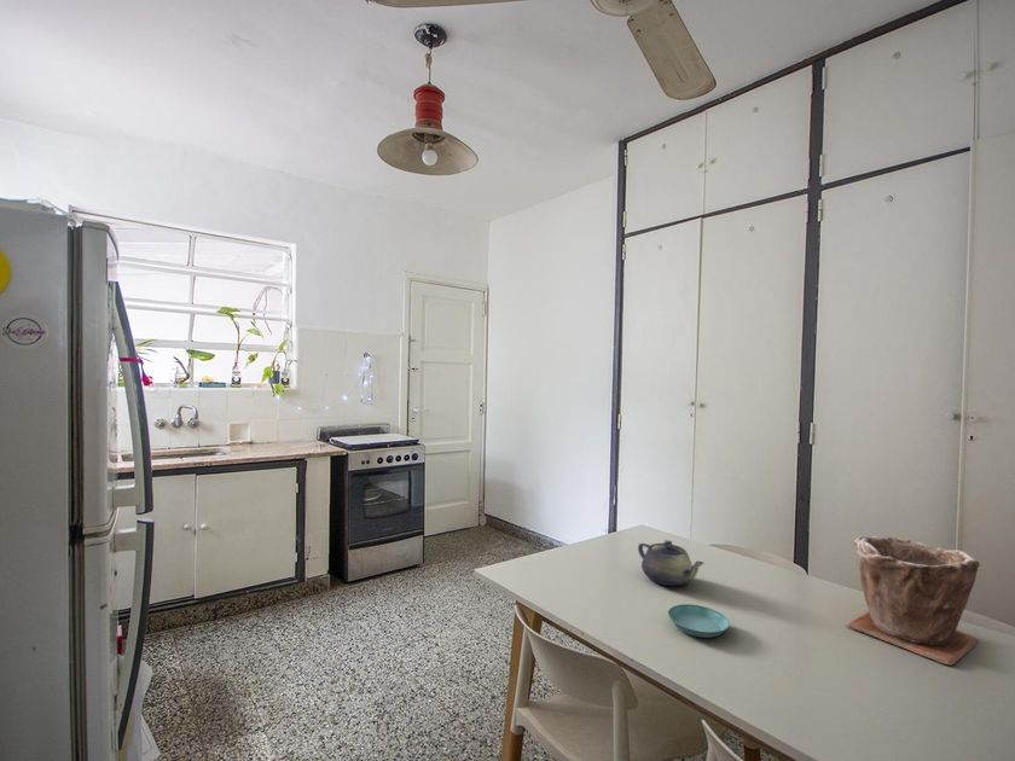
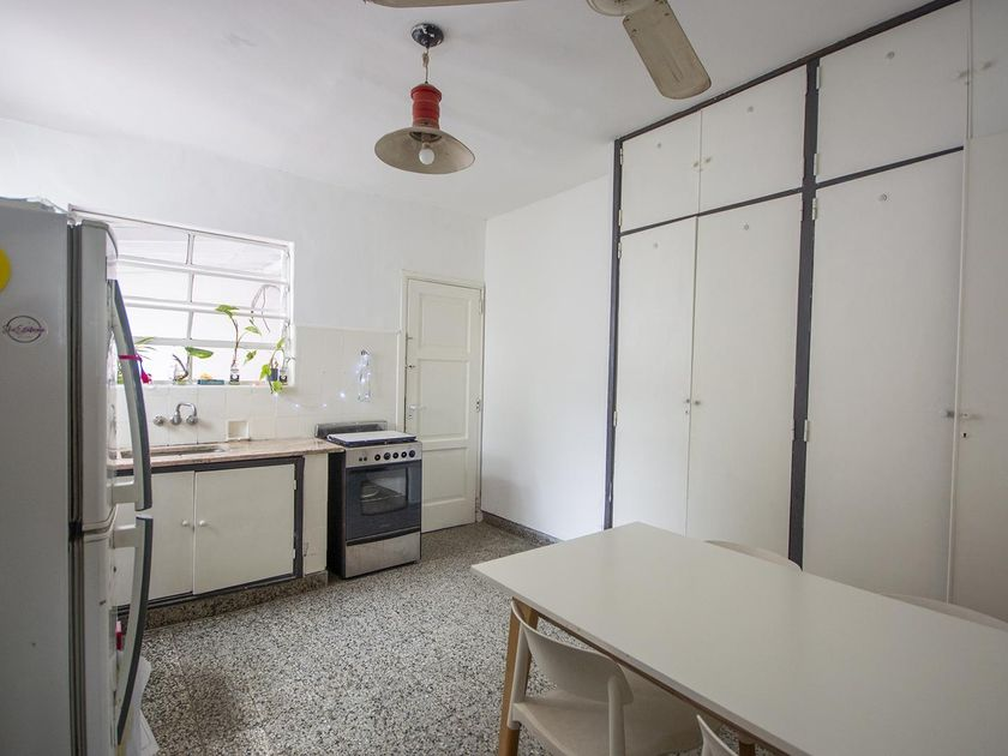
- saucer (697, 622)
- teapot (669, 560)
- plant pot (911, 588)
